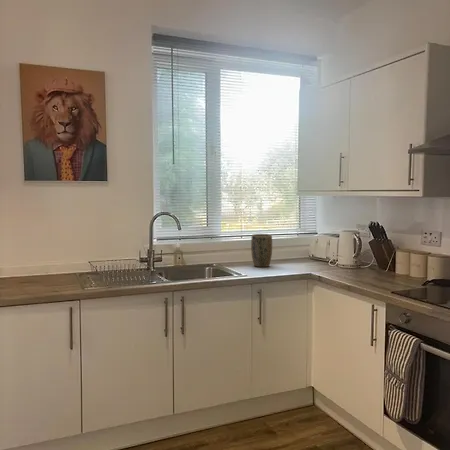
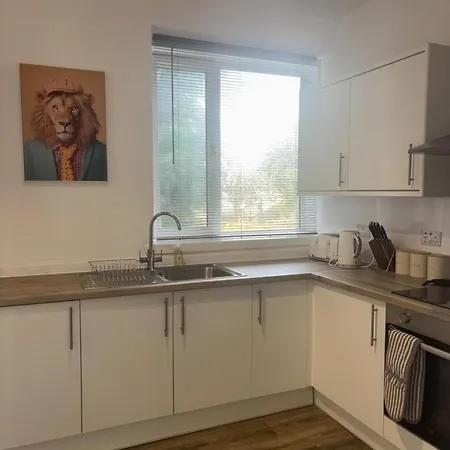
- plant pot (261, 250)
